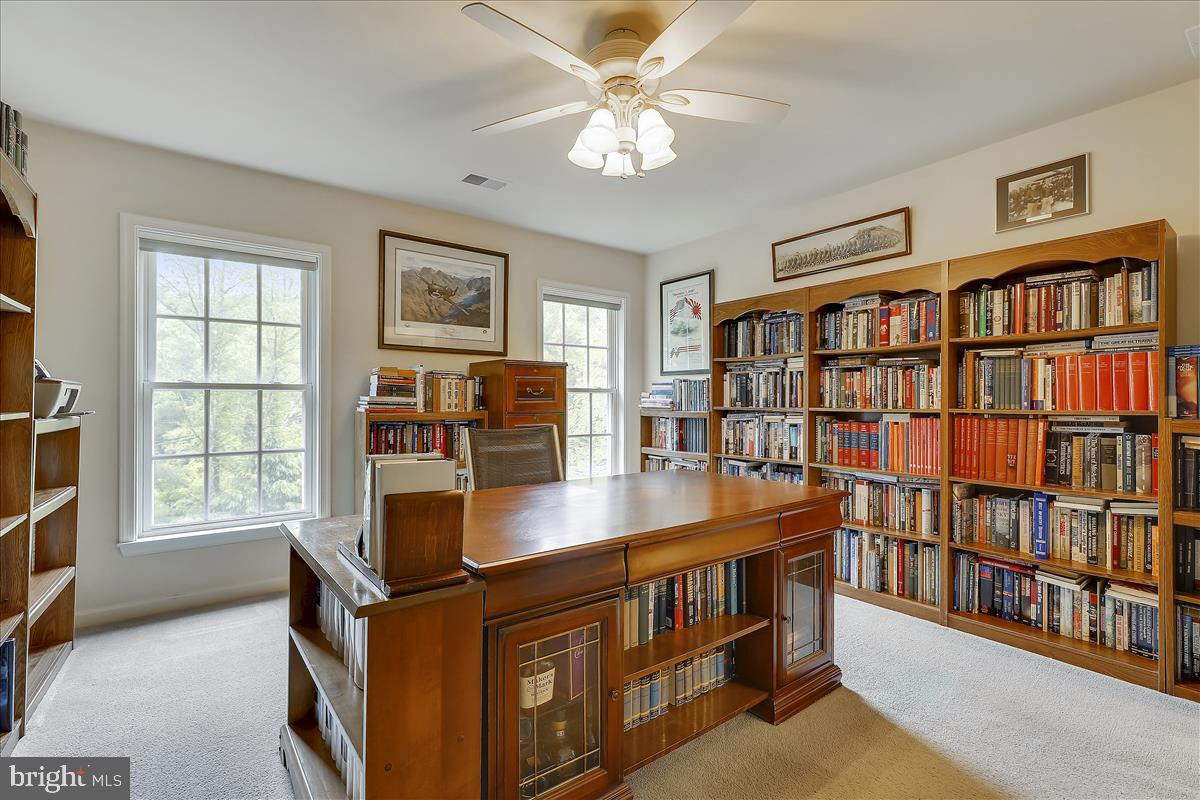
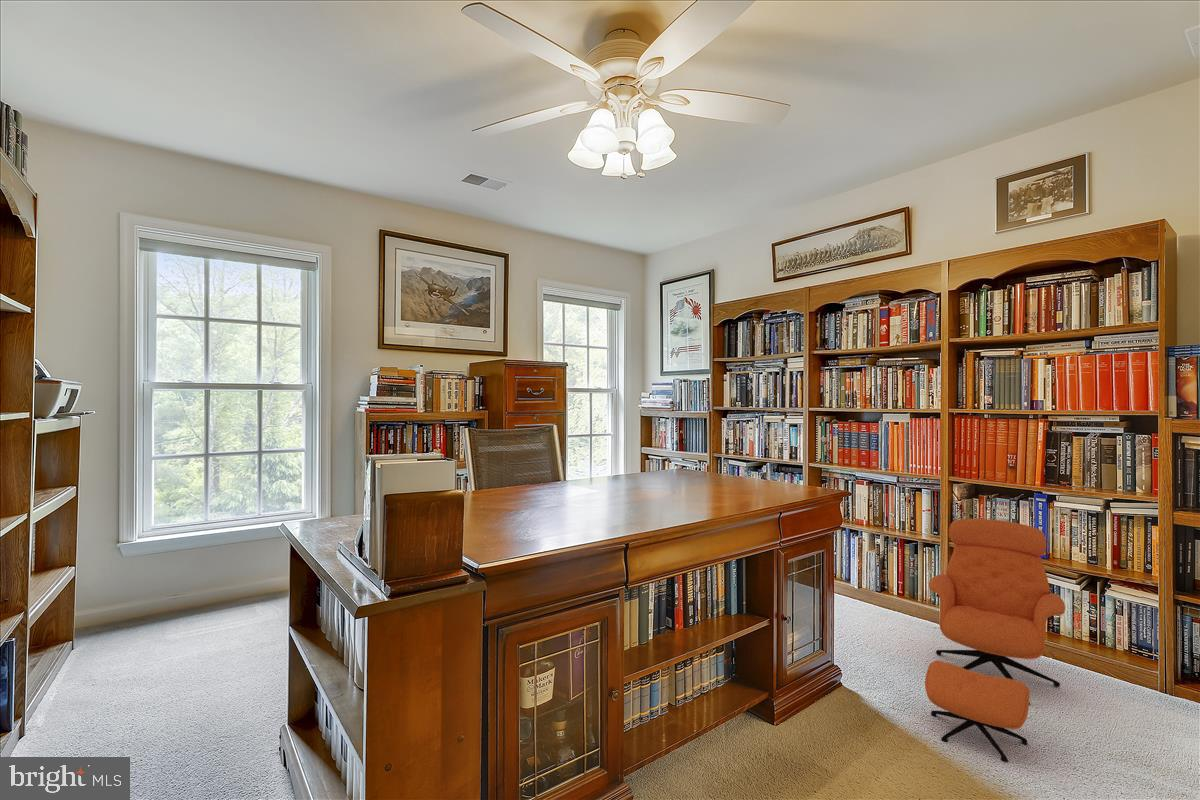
+ armchair (986, 616)
